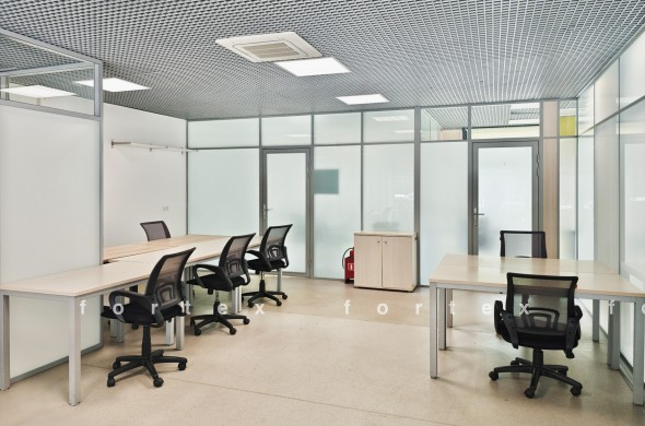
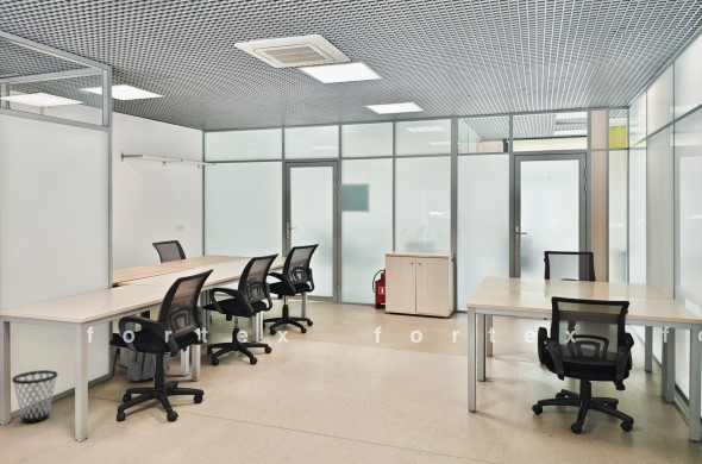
+ backpack (145, 353)
+ wastebasket (36, 396)
